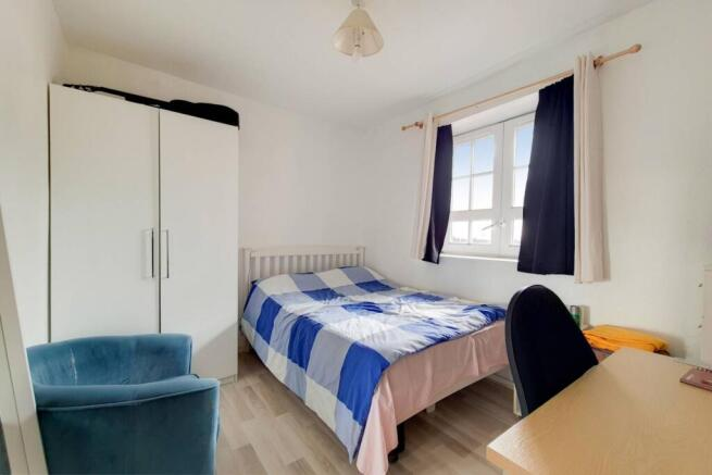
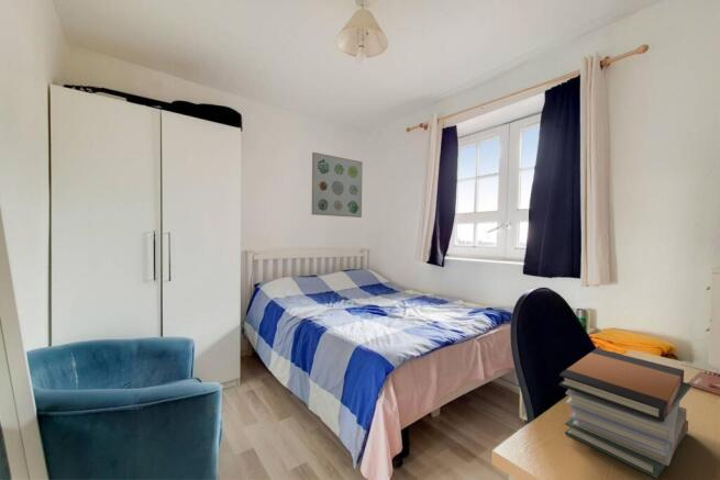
+ wall art (337, 187)
+ book stack (624, 402)
